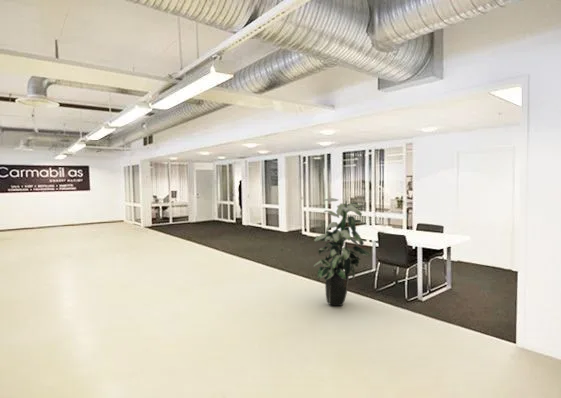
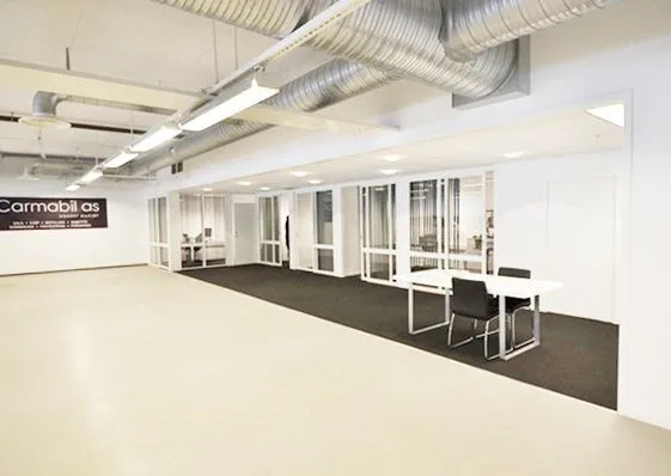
- indoor plant (337, 250)
